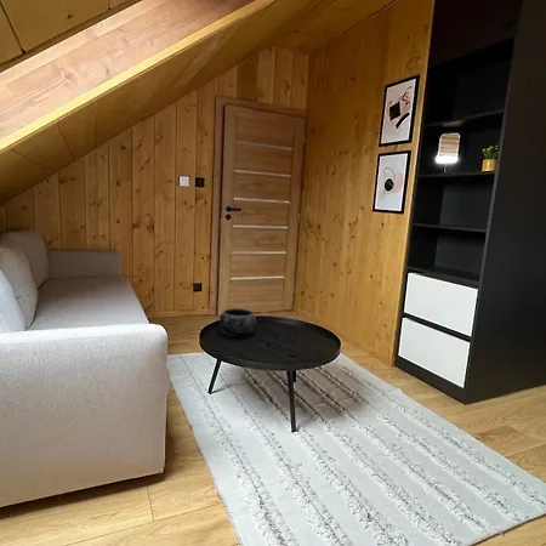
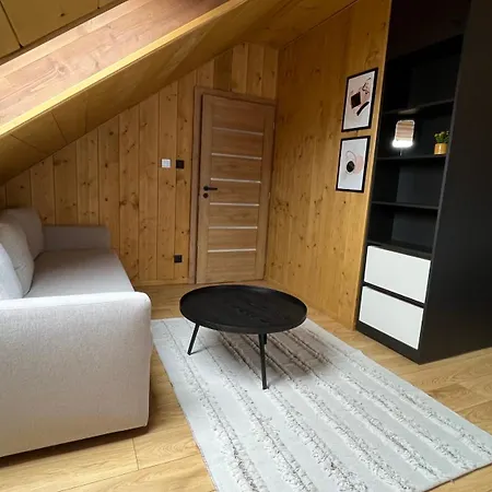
- decorative bowl (237, 323)
